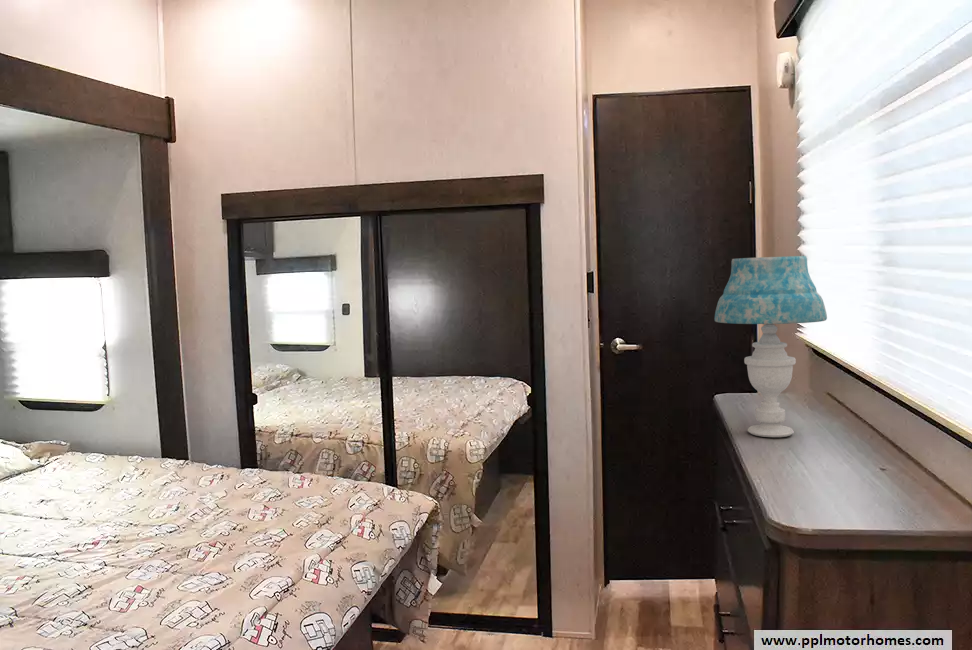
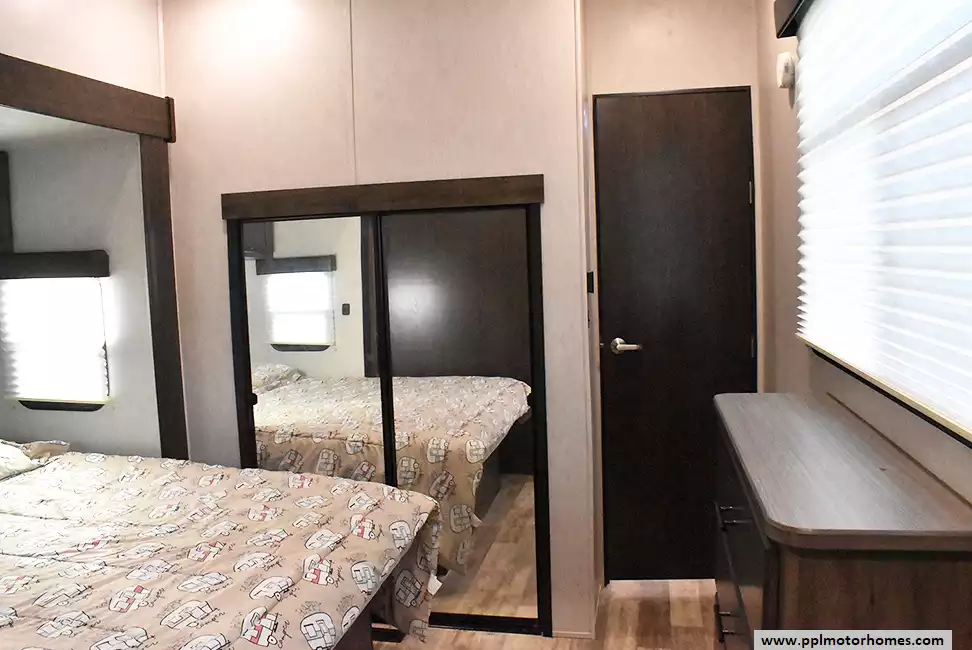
- table lamp (769, 346)
